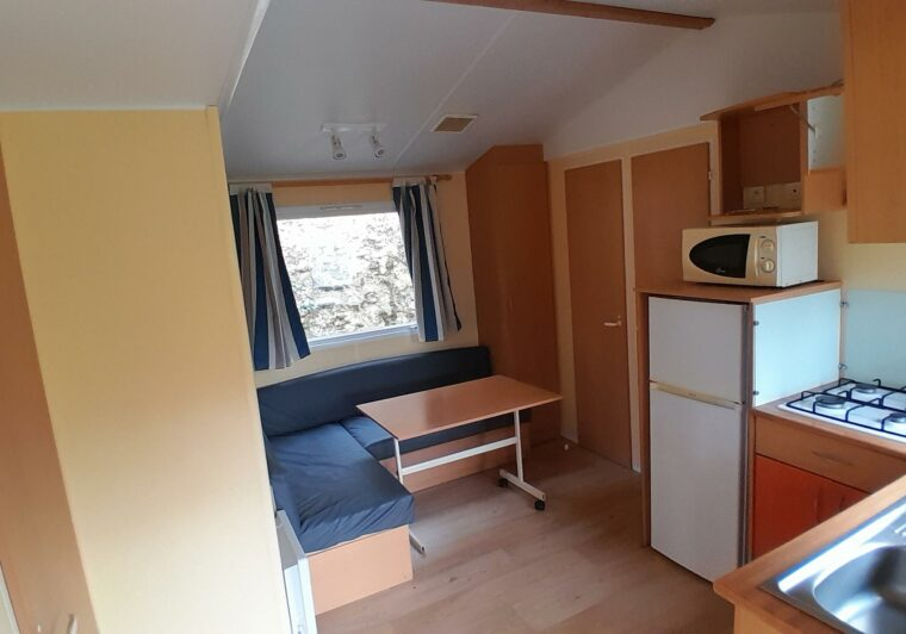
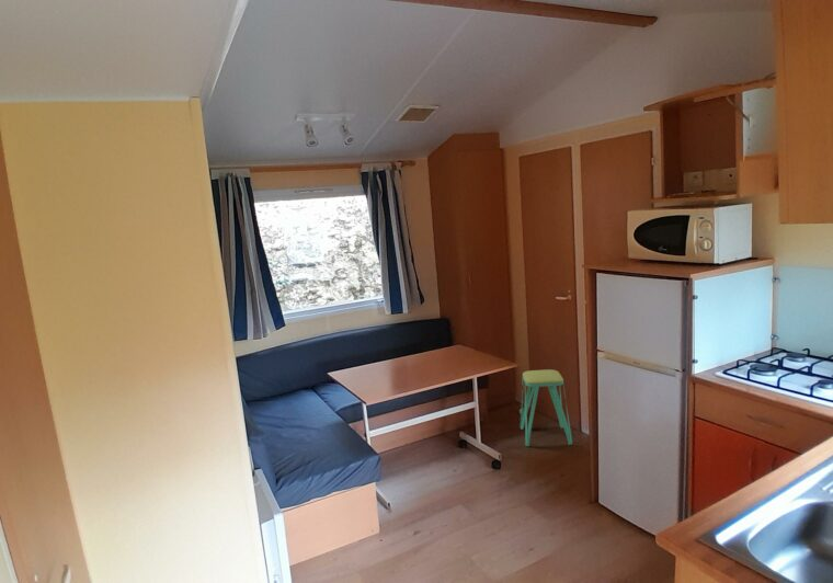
+ stool (535, 404)
